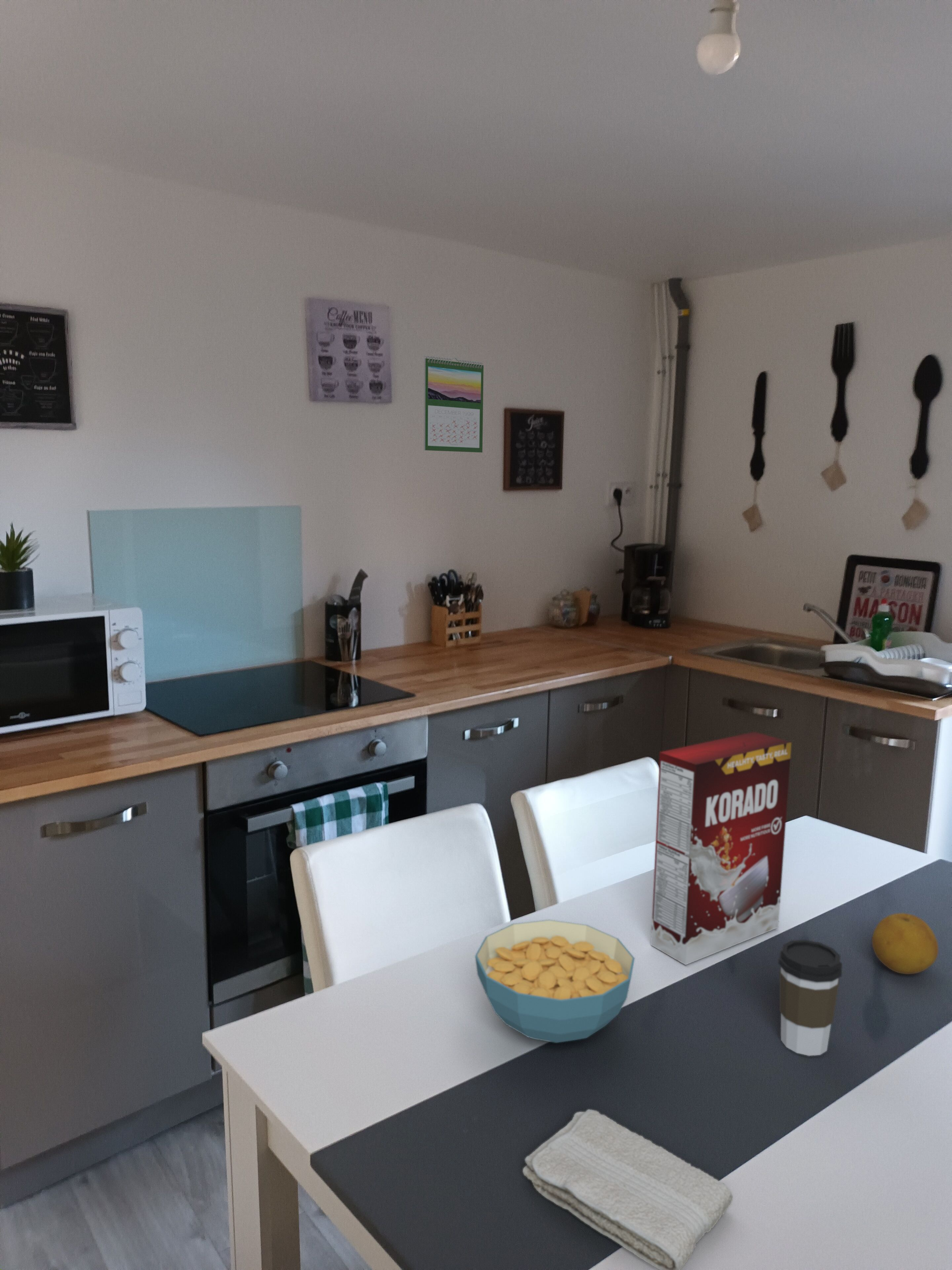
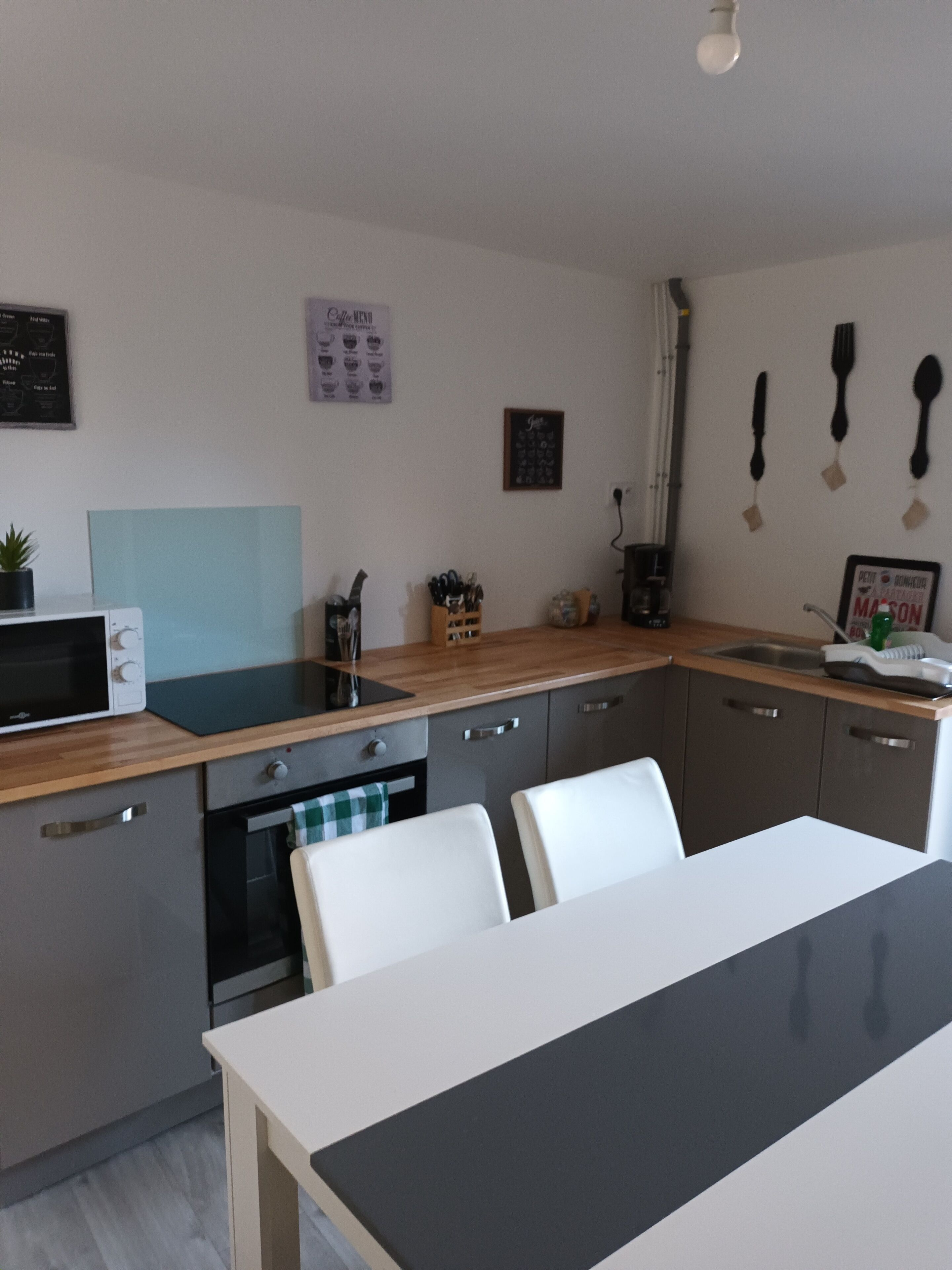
- cereal box (721, 843)
- cereal bowl (554, 993)
- fruit (905, 944)
- washcloth (625, 1181)
- calendar (454, 405)
- coffee cup (807, 998)
